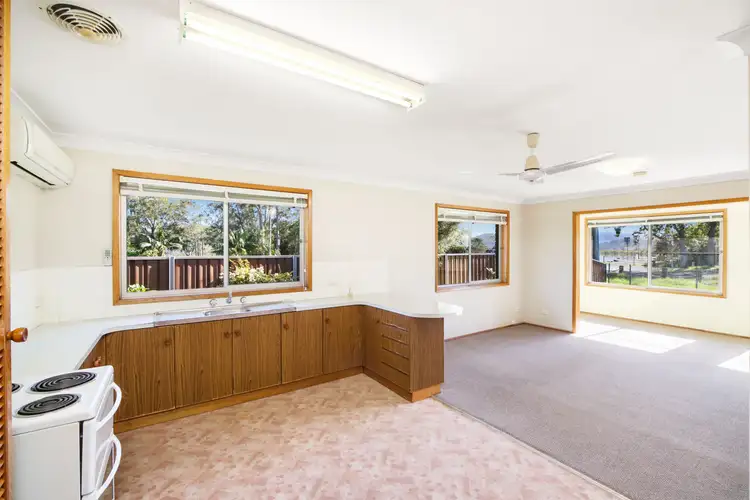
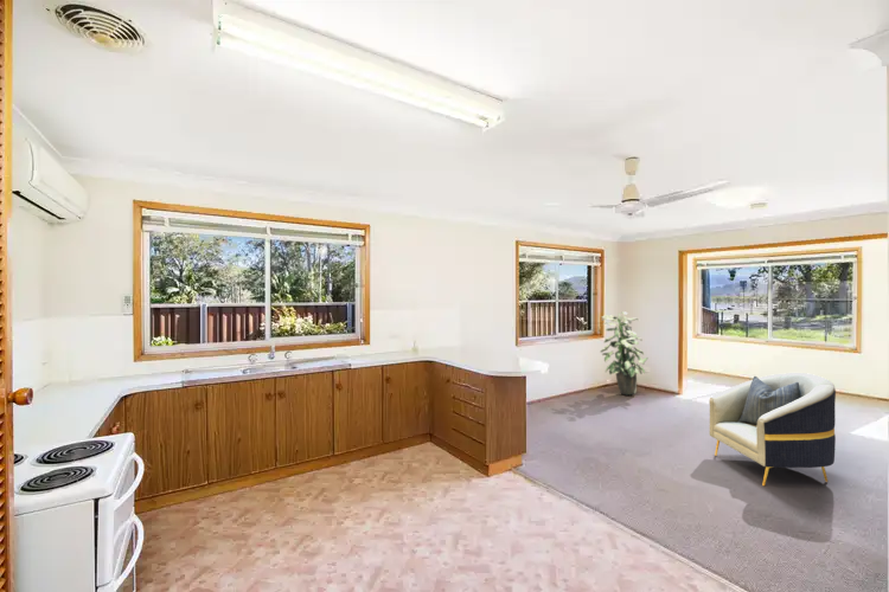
+ indoor plant (622, 352)
+ armchair (775, 422)
